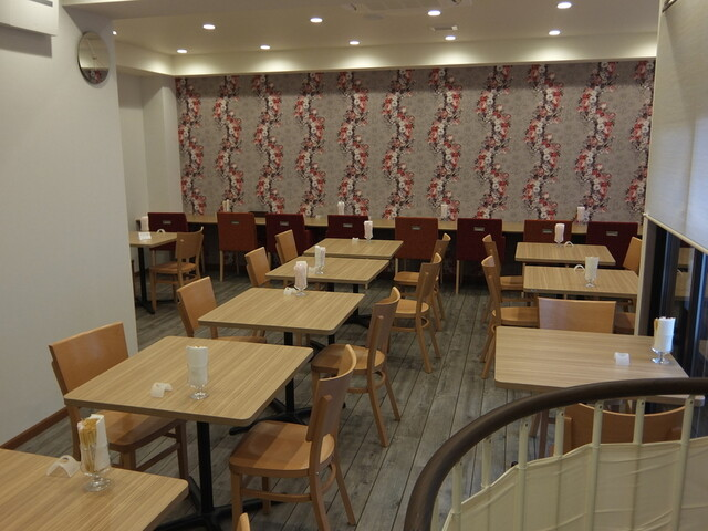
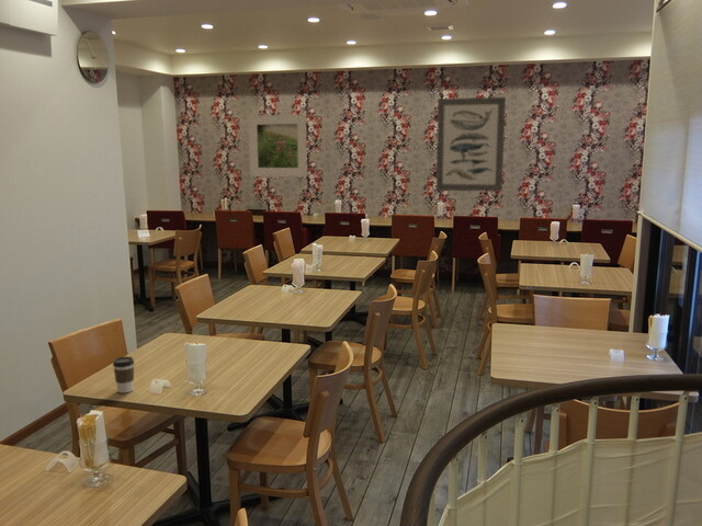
+ wall art (469, 145)
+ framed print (278, 146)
+ coffee cup (124, 375)
